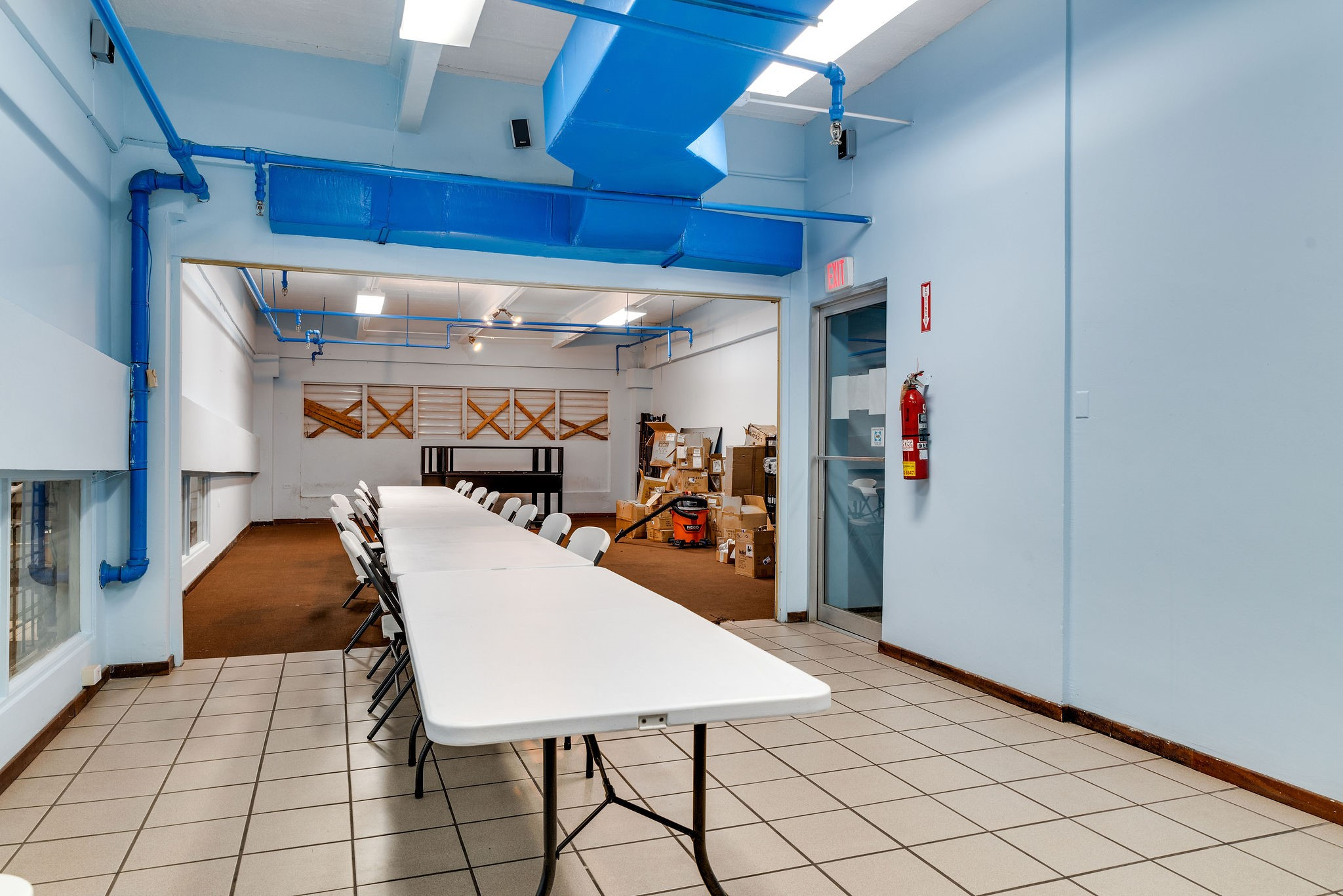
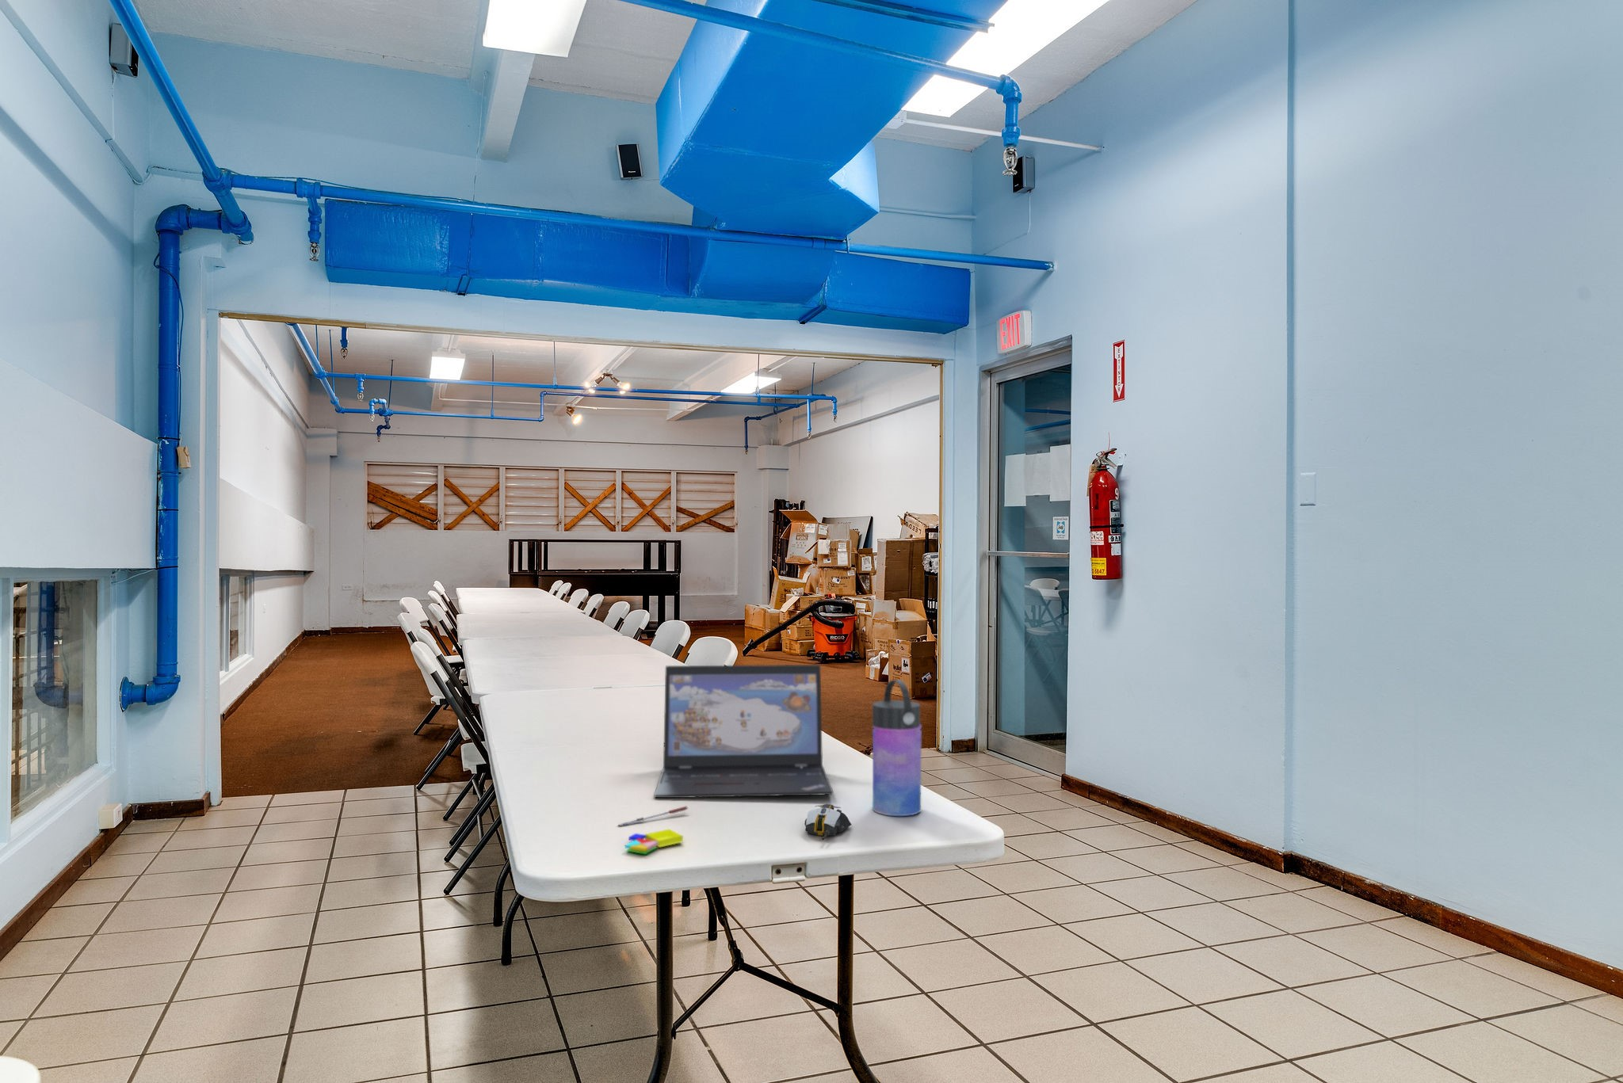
+ sticky notes (650, 841)
+ pen (653, 816)
+ computer mouse (827, 820)
+ laptop (743, 726)
+ water bottle (897, 743)
